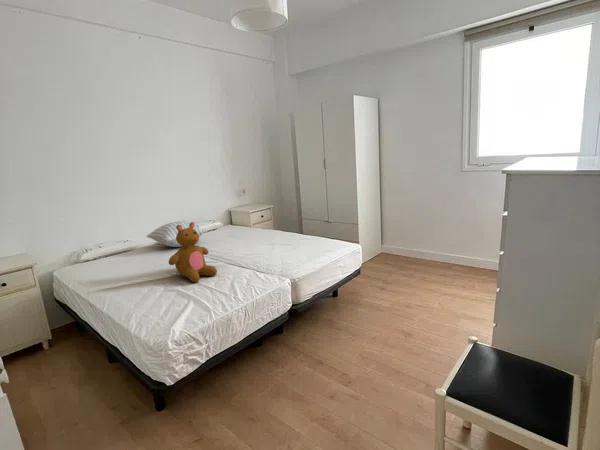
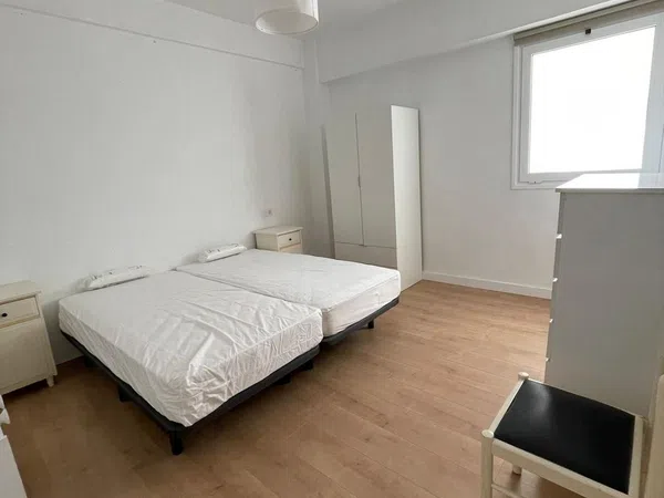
- pillow (176, 233)
- teddy bear (193, 250)
